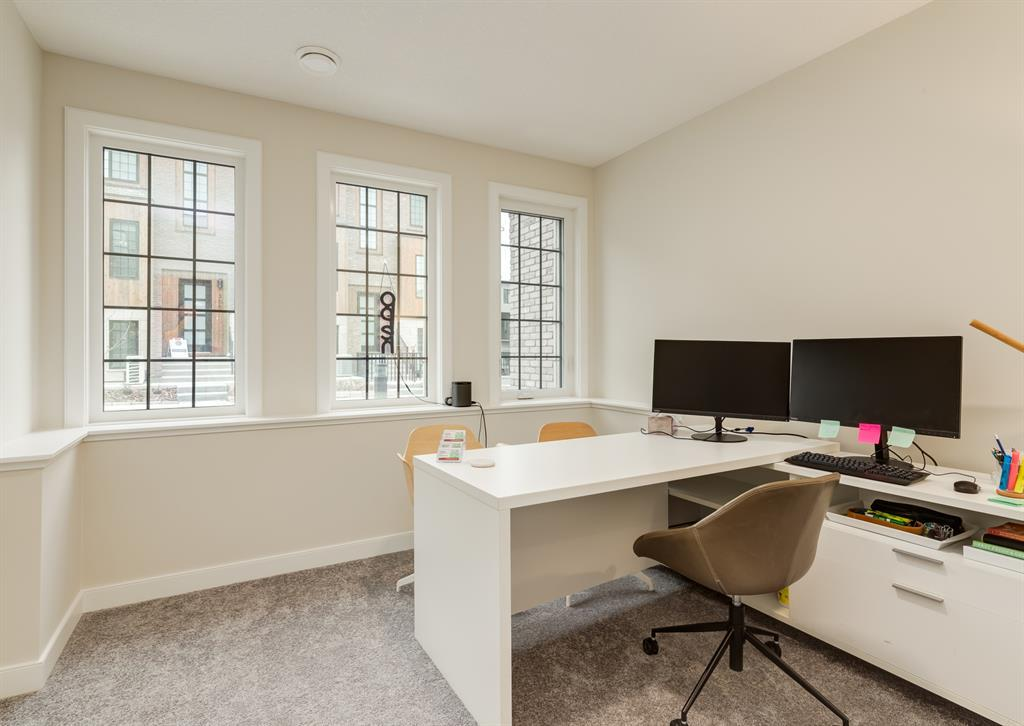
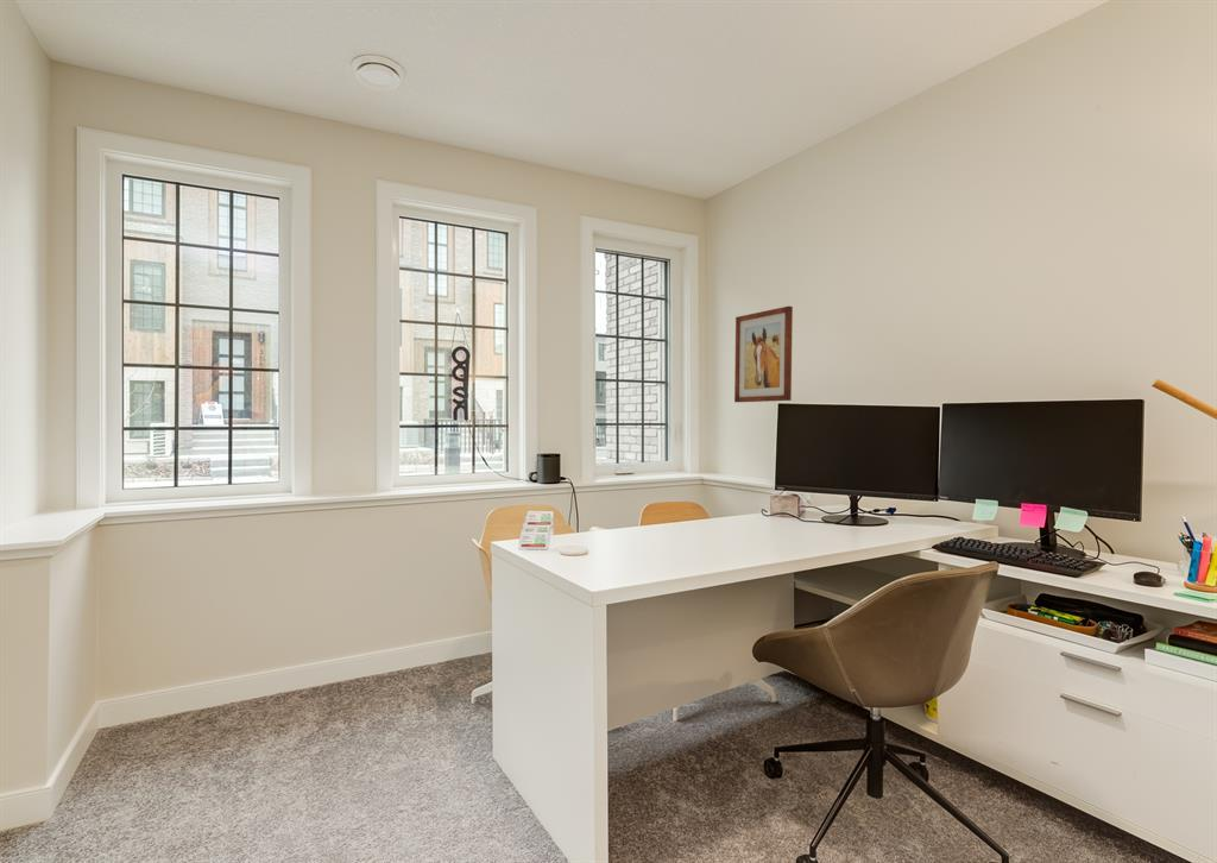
+ wall art (762, 357)
